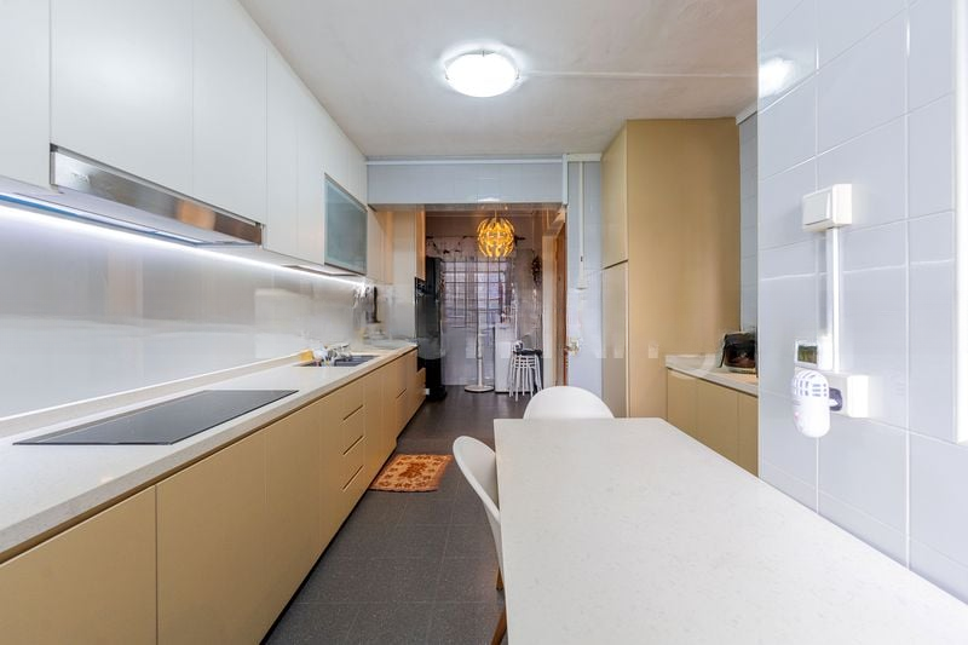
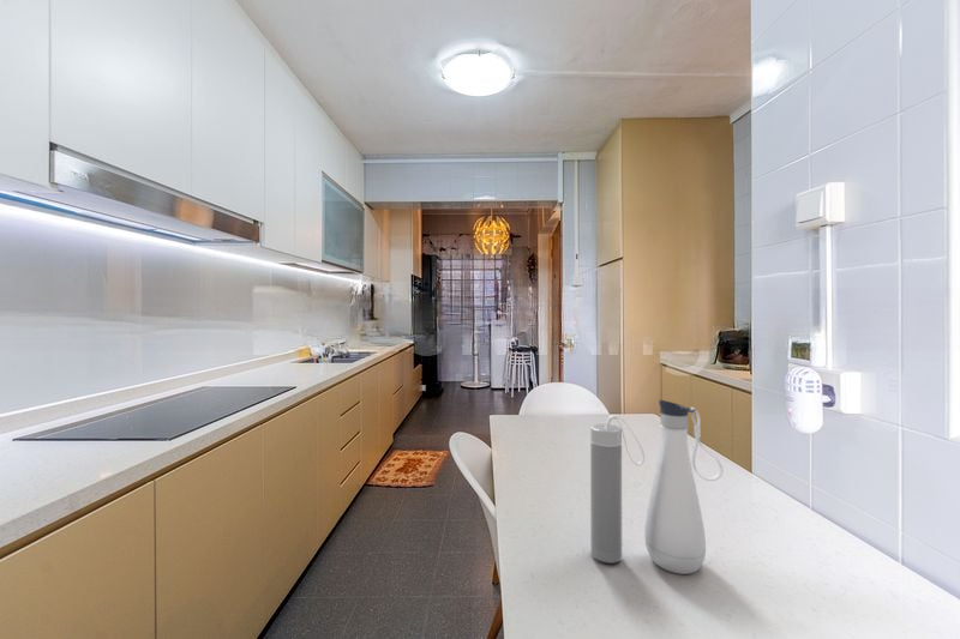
+ water bottle (654, 480)
